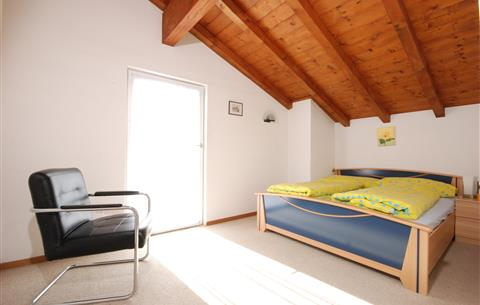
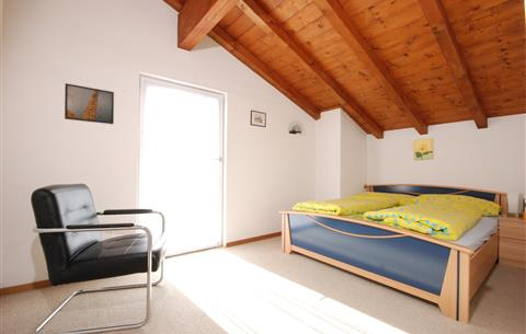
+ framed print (90, 104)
